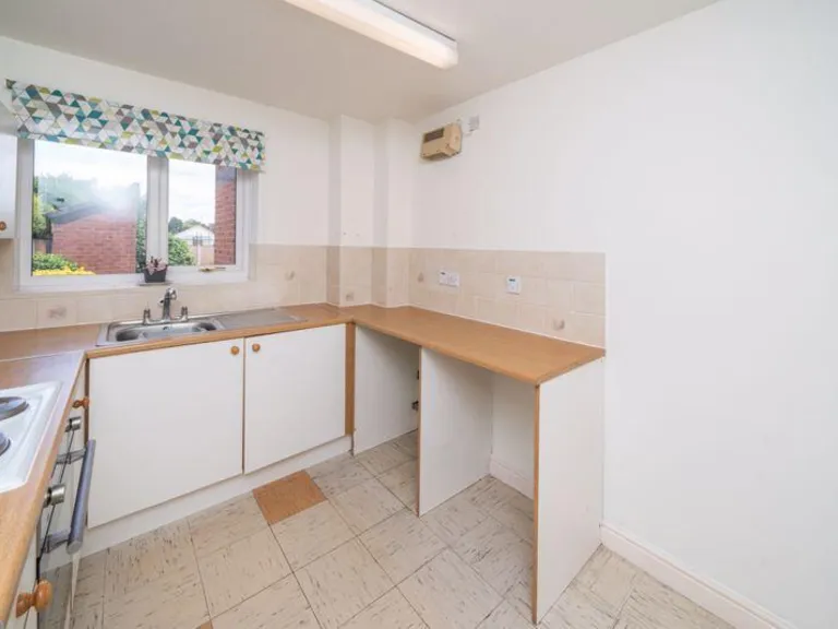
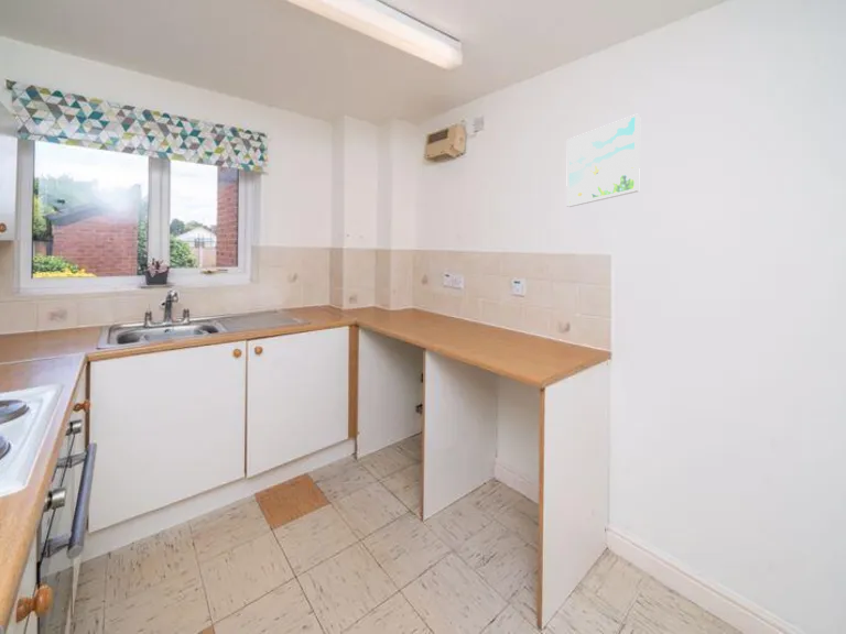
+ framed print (600, 164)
